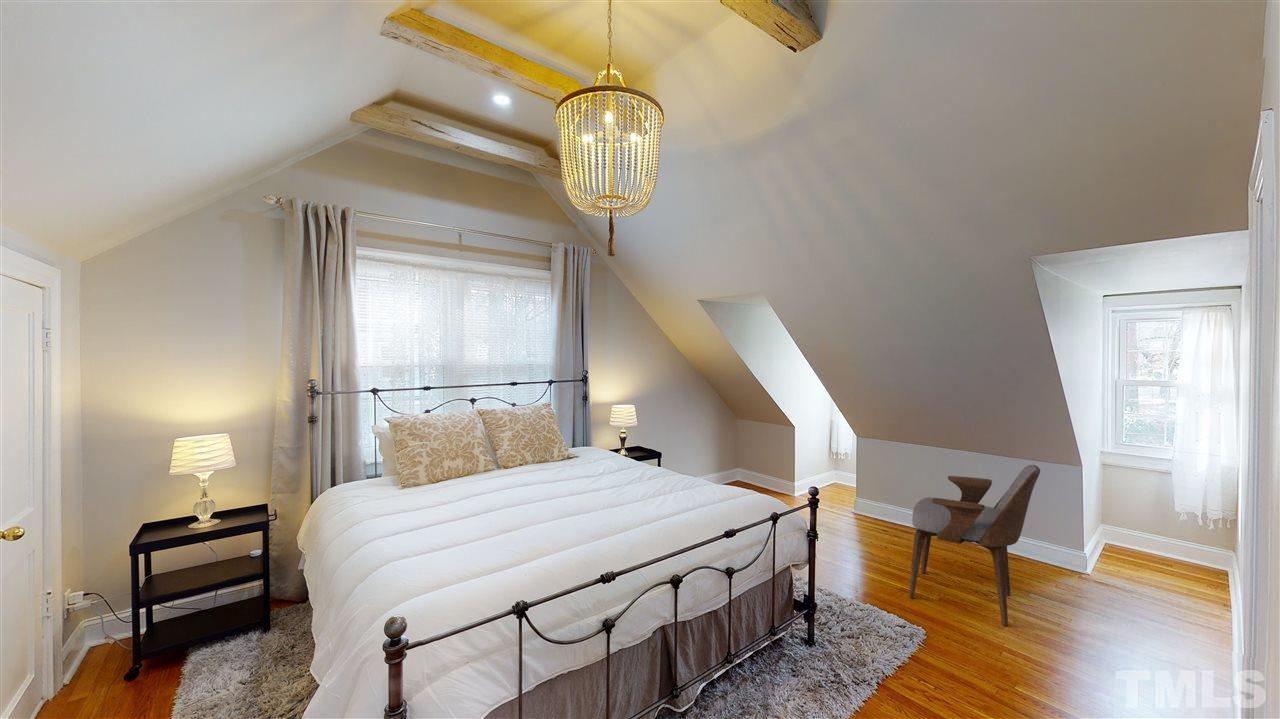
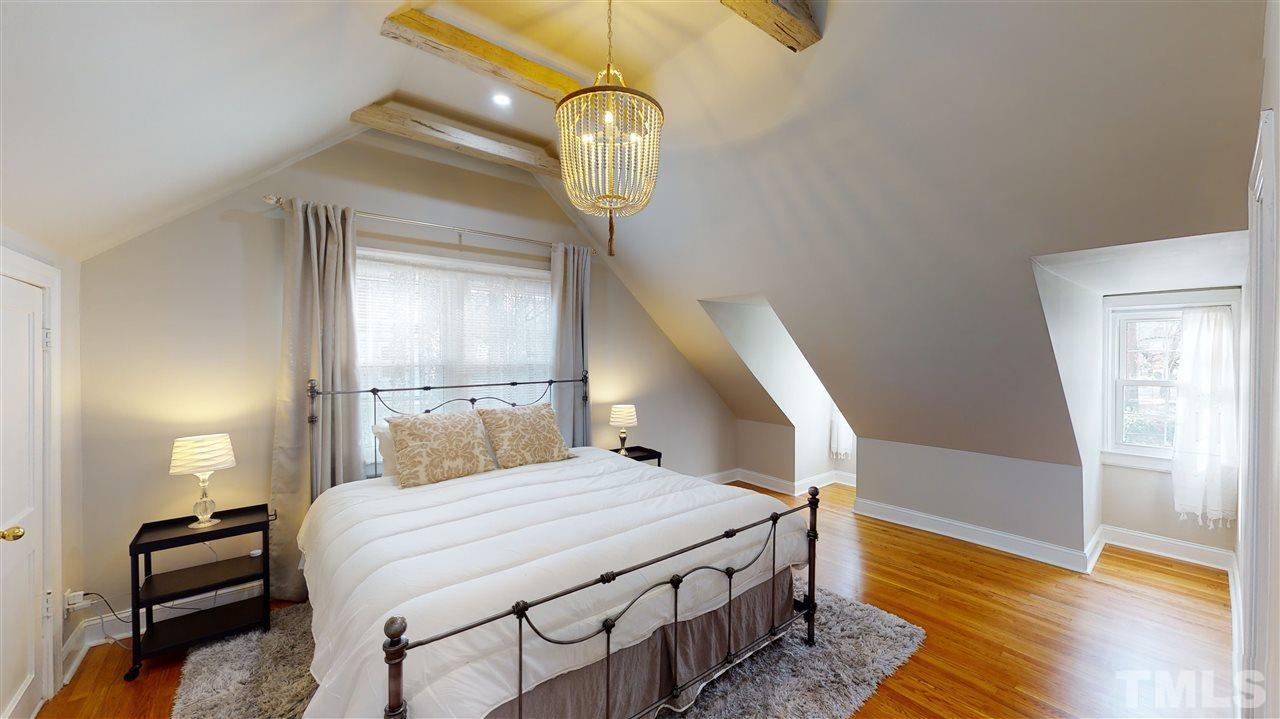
- armchair (973, 530)
